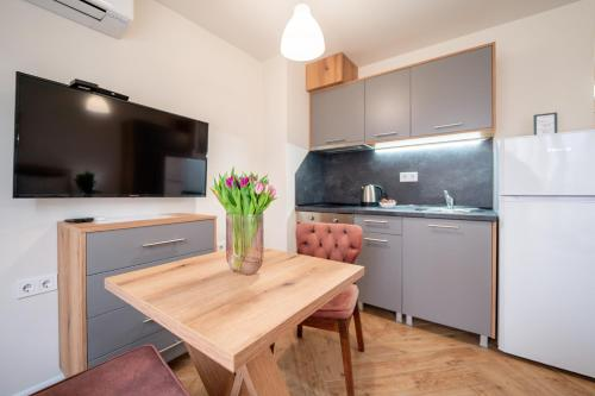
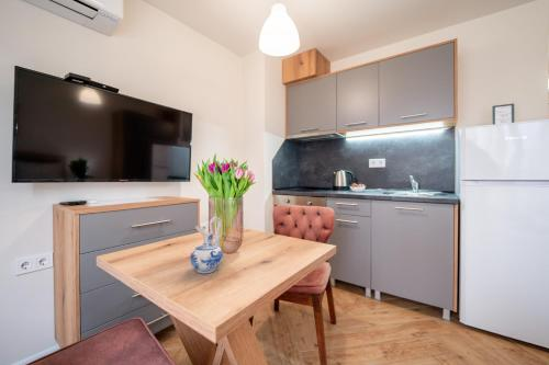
+ ceramic pitcher (206, 243)
